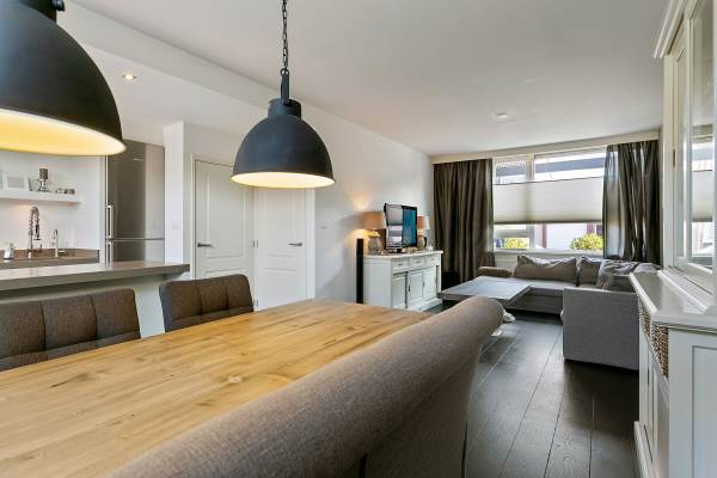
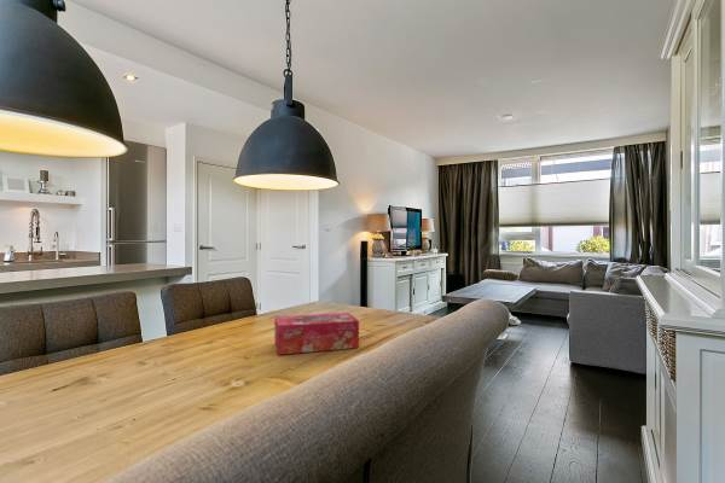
+ tissue box (315, 331)
